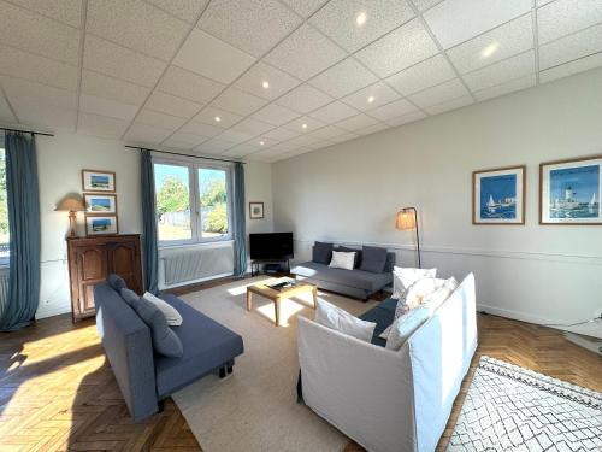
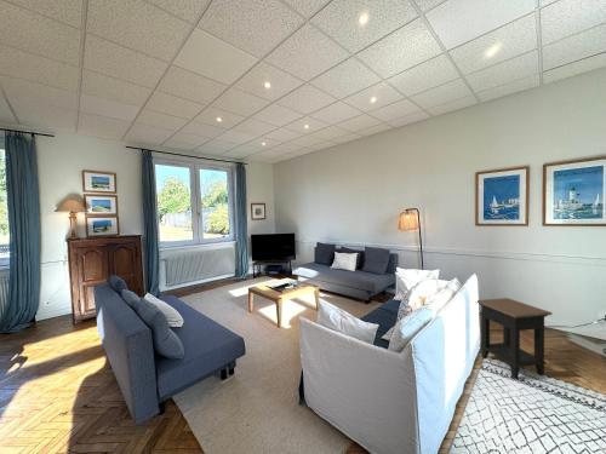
+ side table (510, 335)
